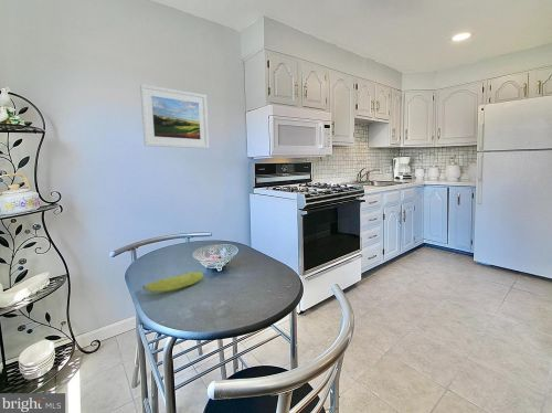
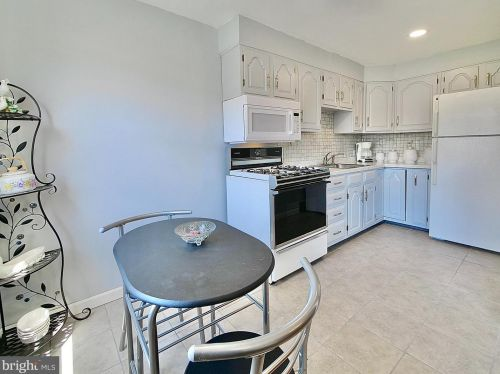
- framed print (177, 118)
- fruit (176, 278)
